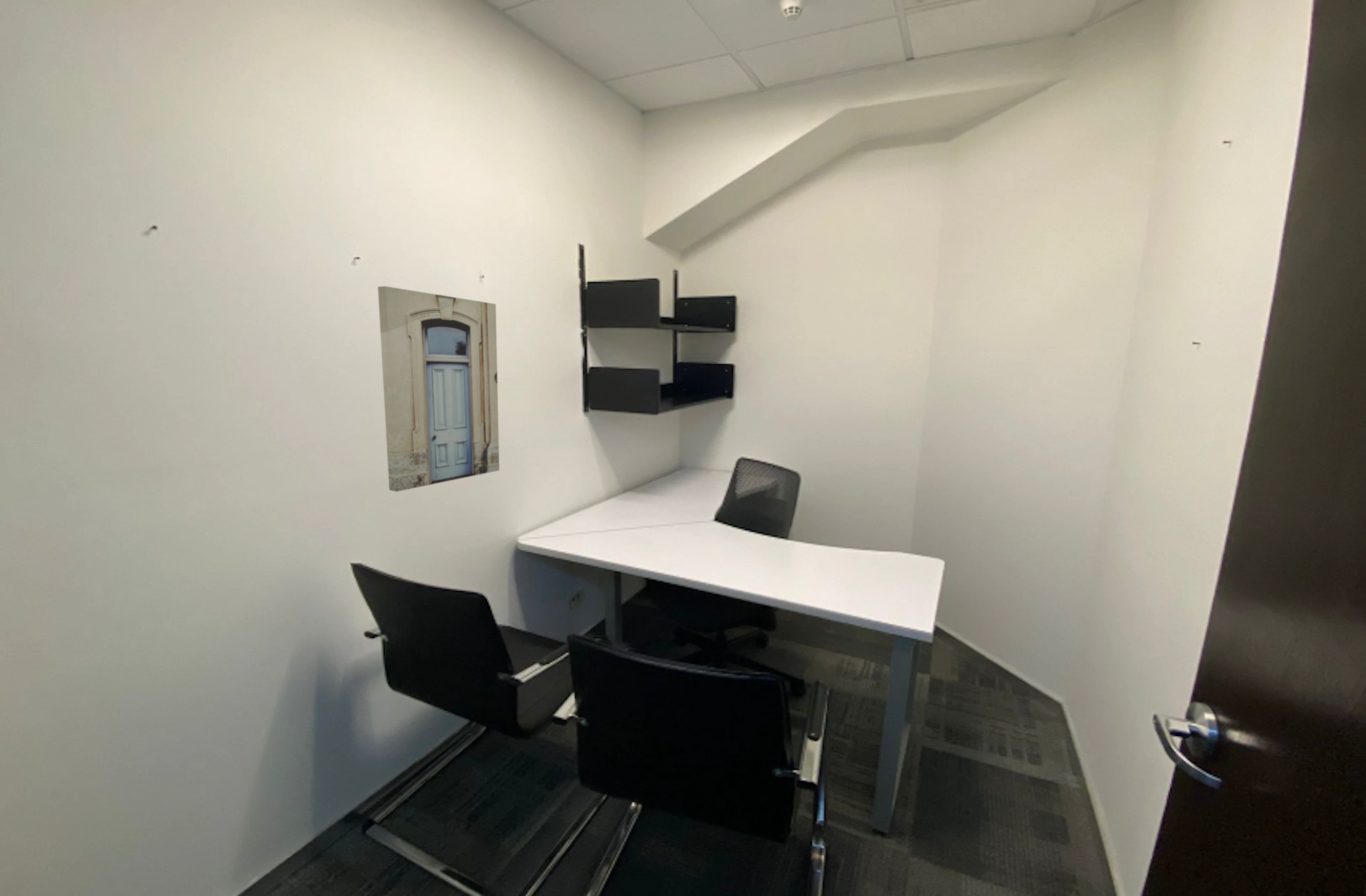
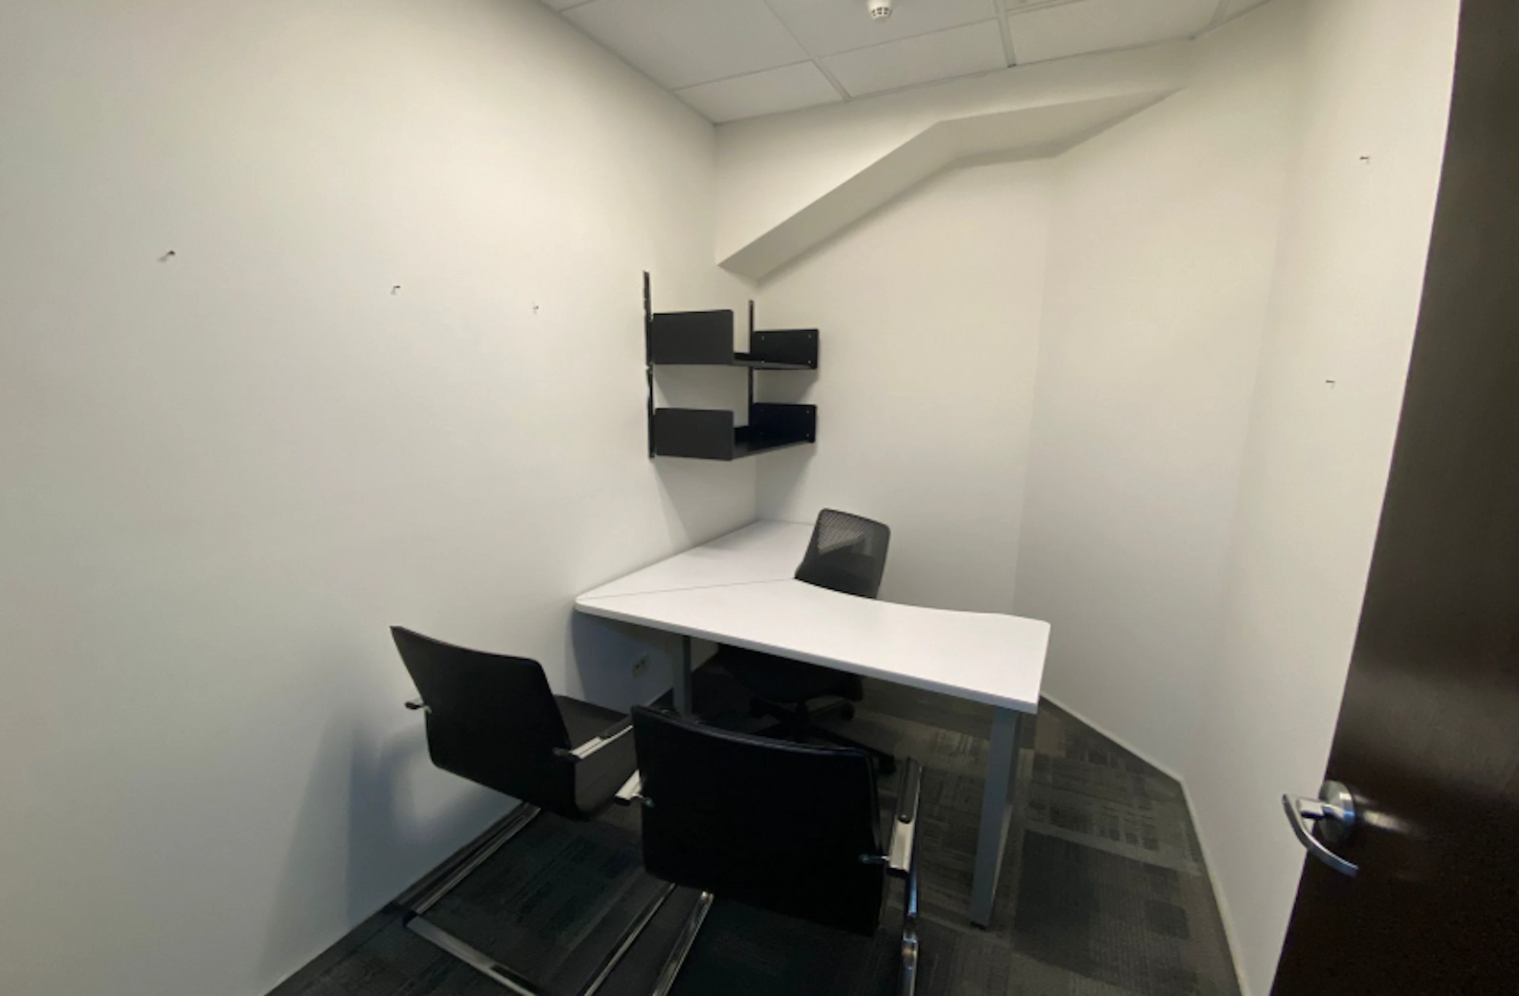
- wall art (446, 390)
